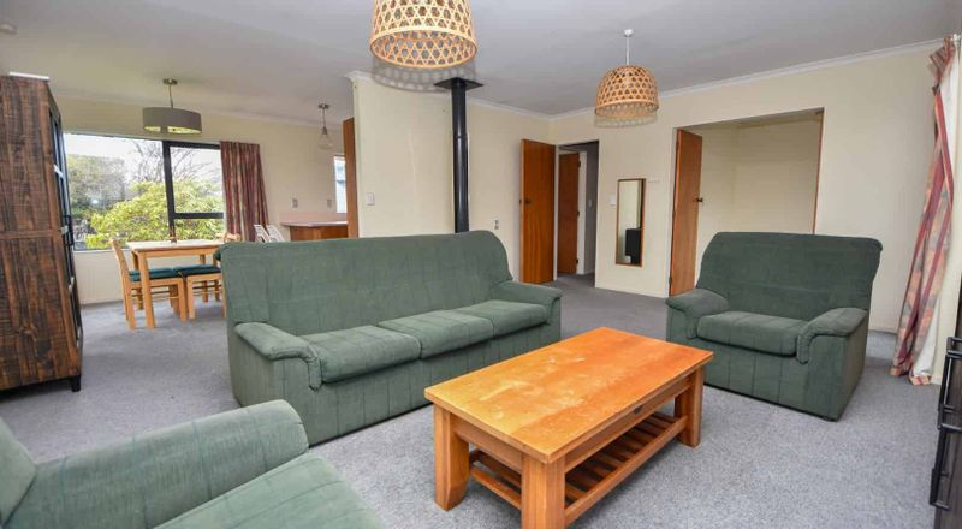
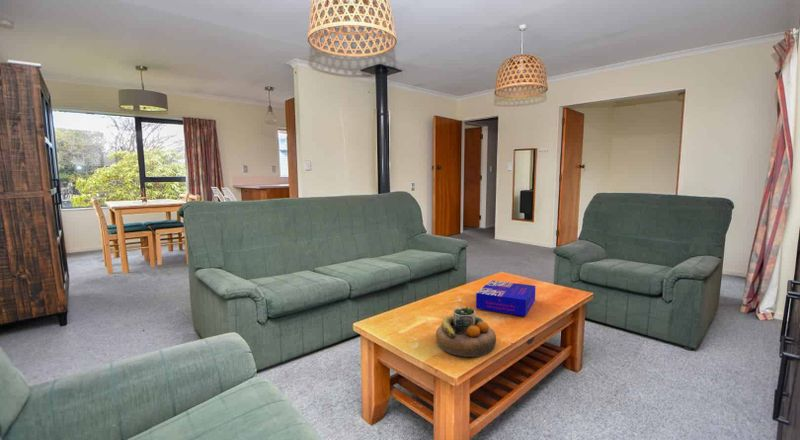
+ board game (506, 296)
+ decorative bowl (465, 326)
